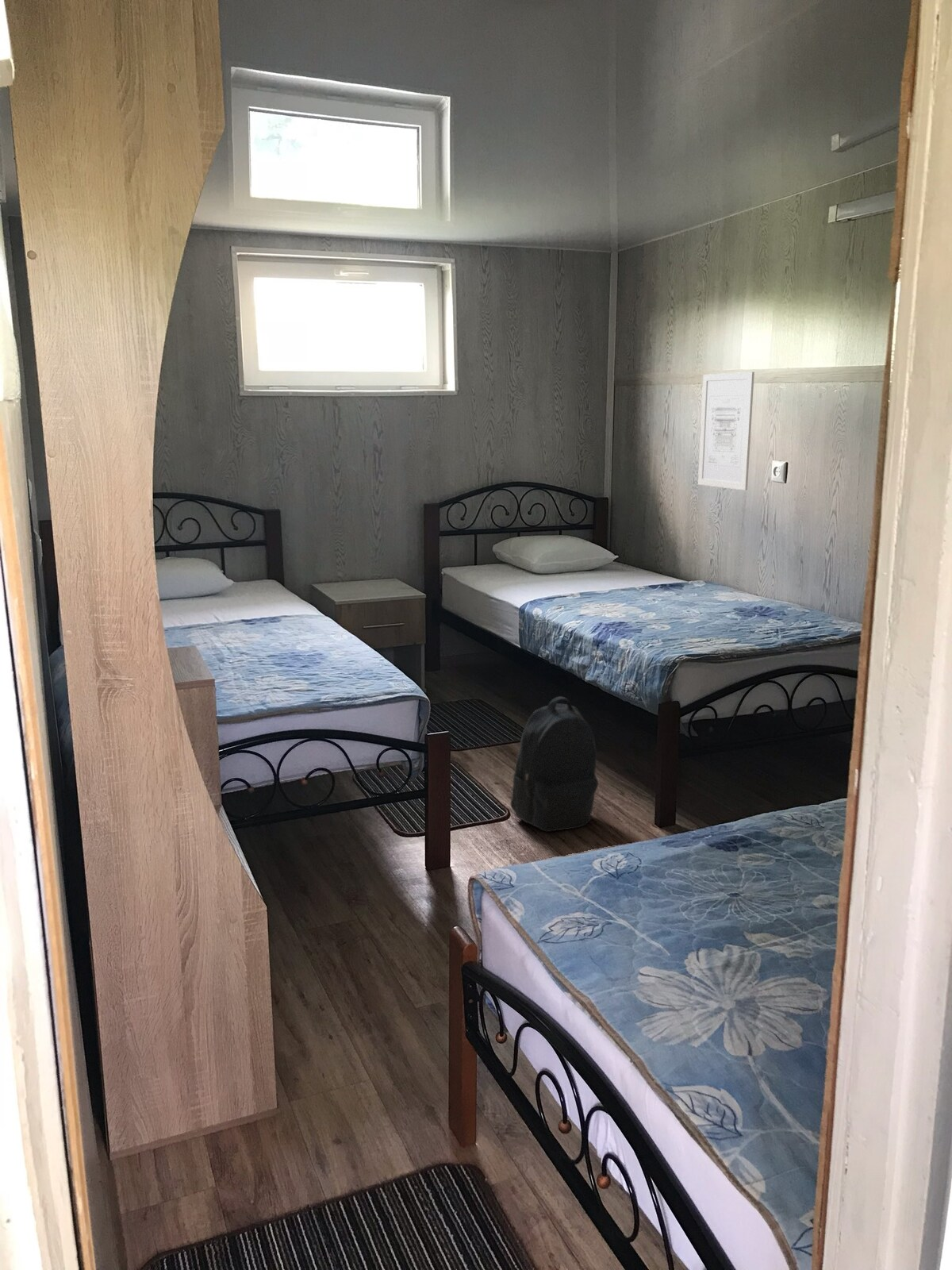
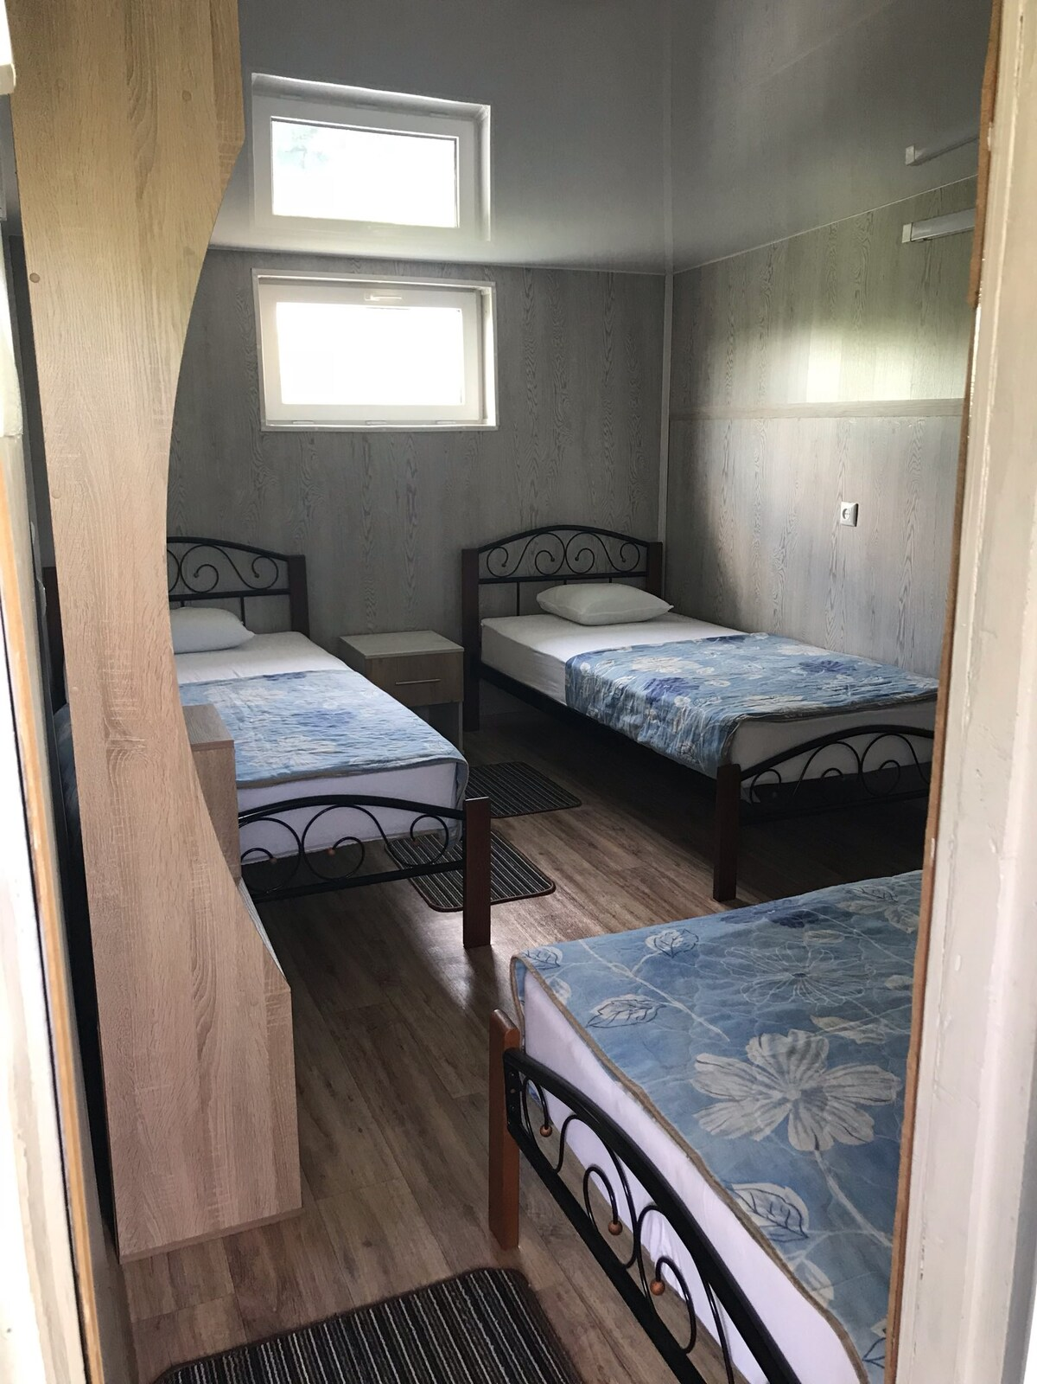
- backpack (557, 760)
- wall art (724, 430)
